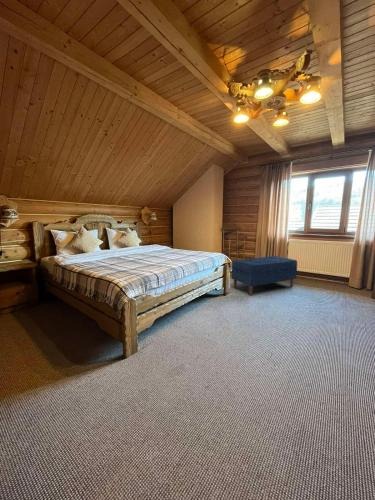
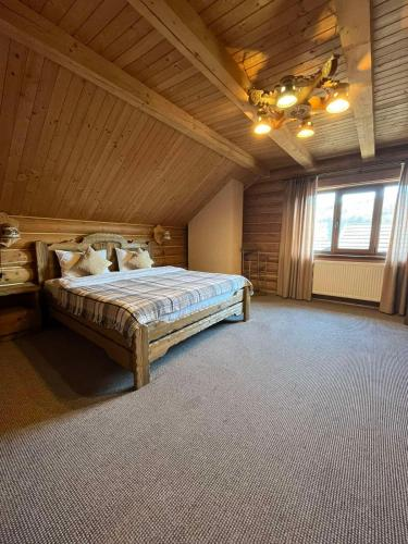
- bench (264, 273)
